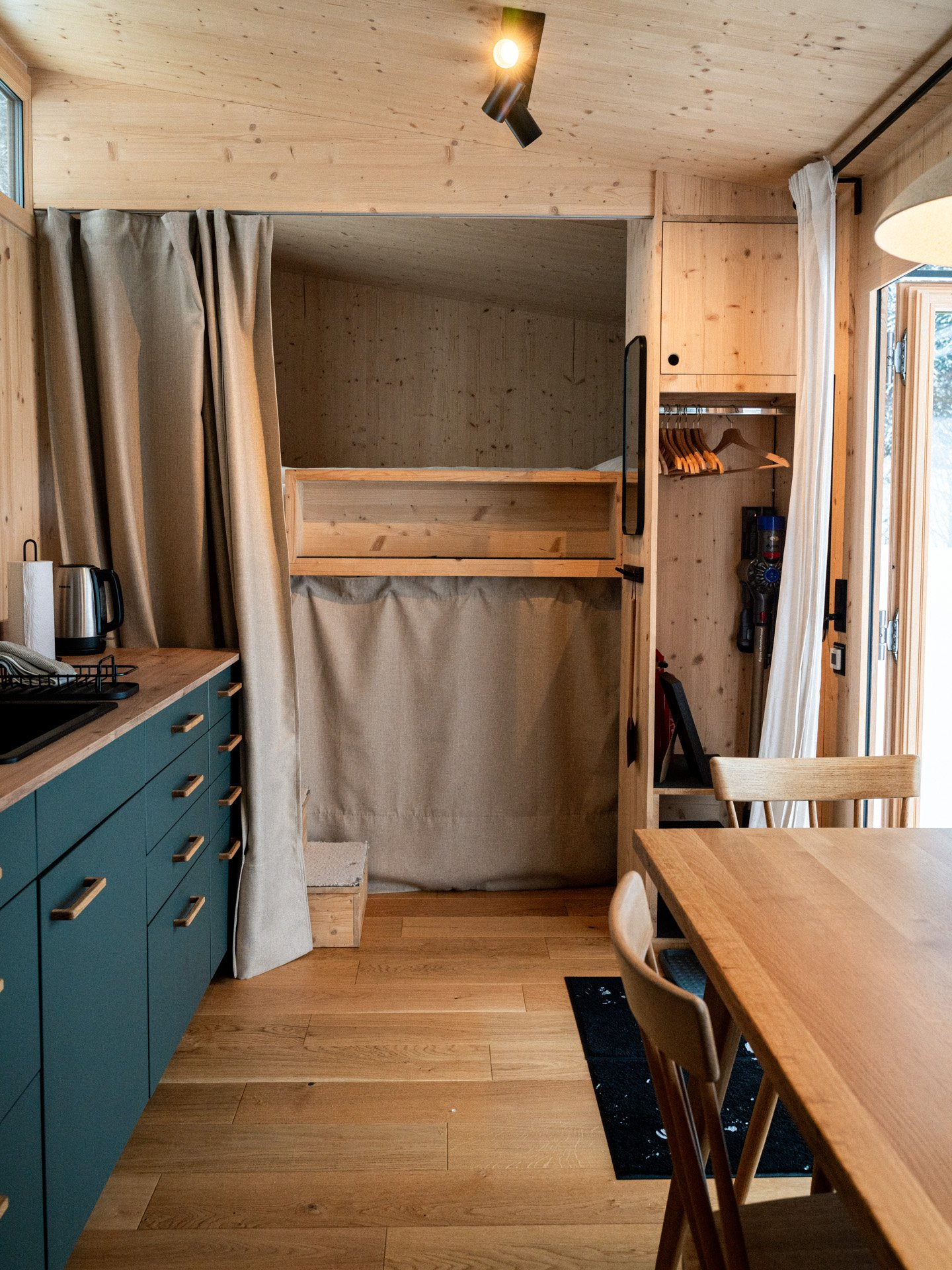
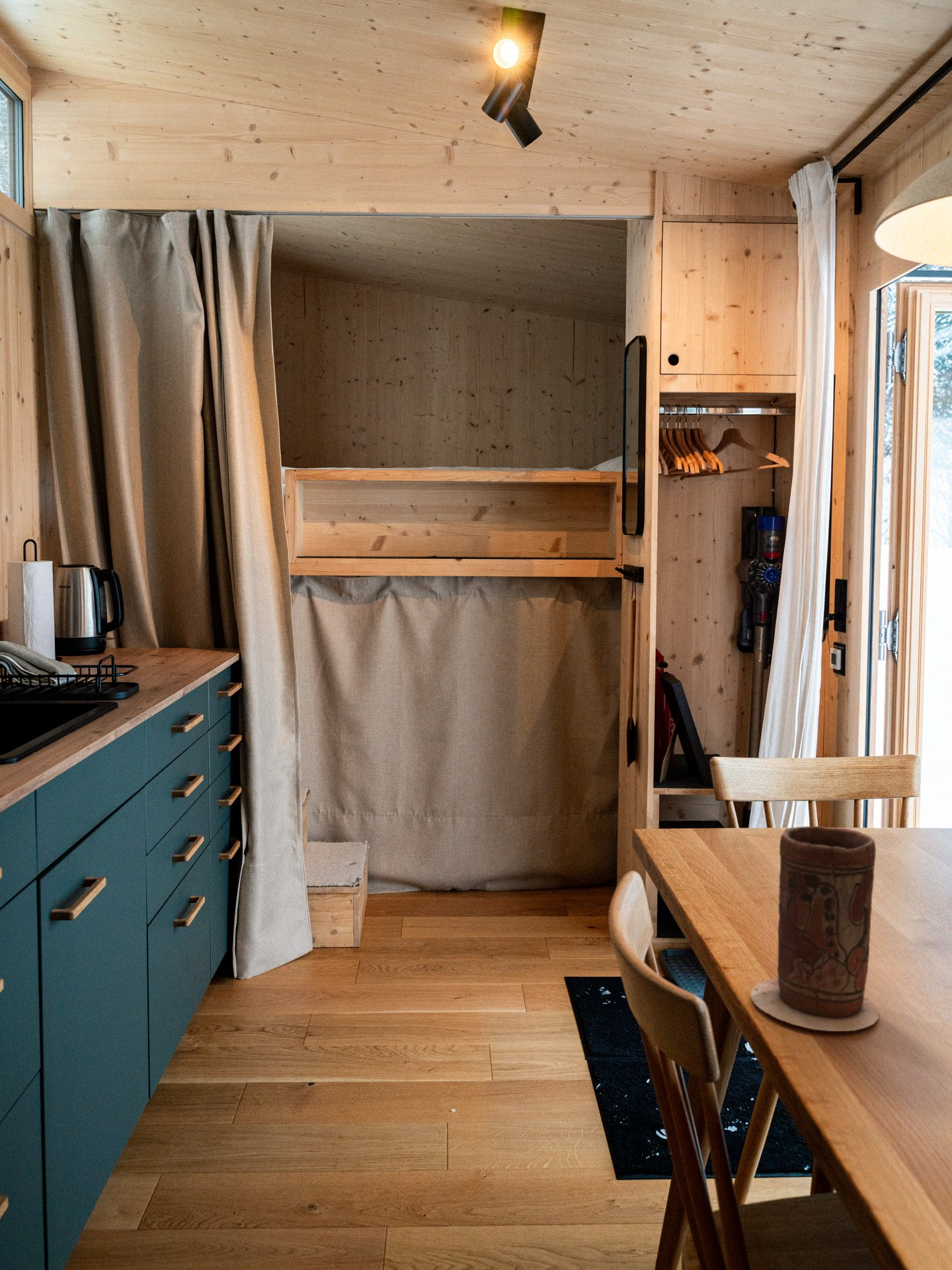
+ vase (816, 920)
